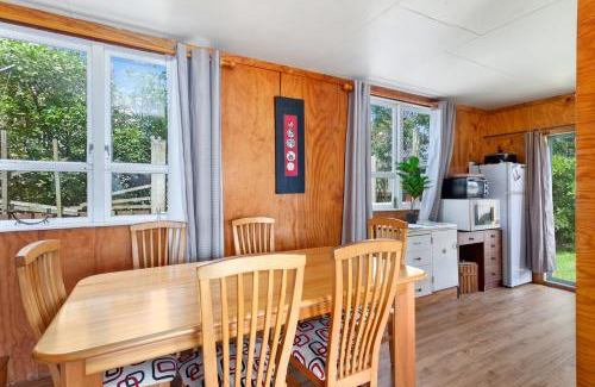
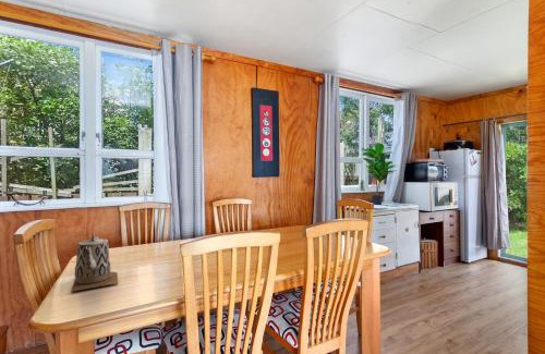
+ teapot (96, 255)
